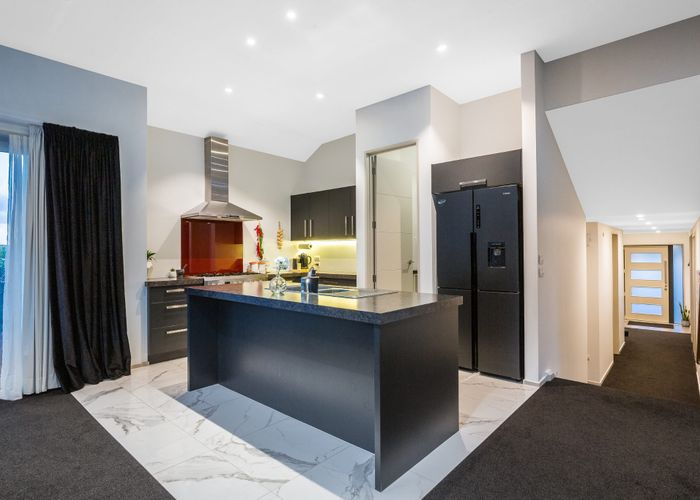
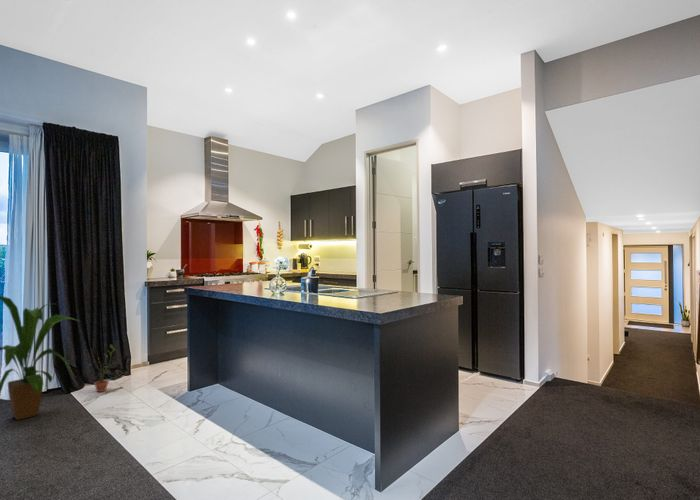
+ house plant (40, 353)
+ potted plant (103, 368)
